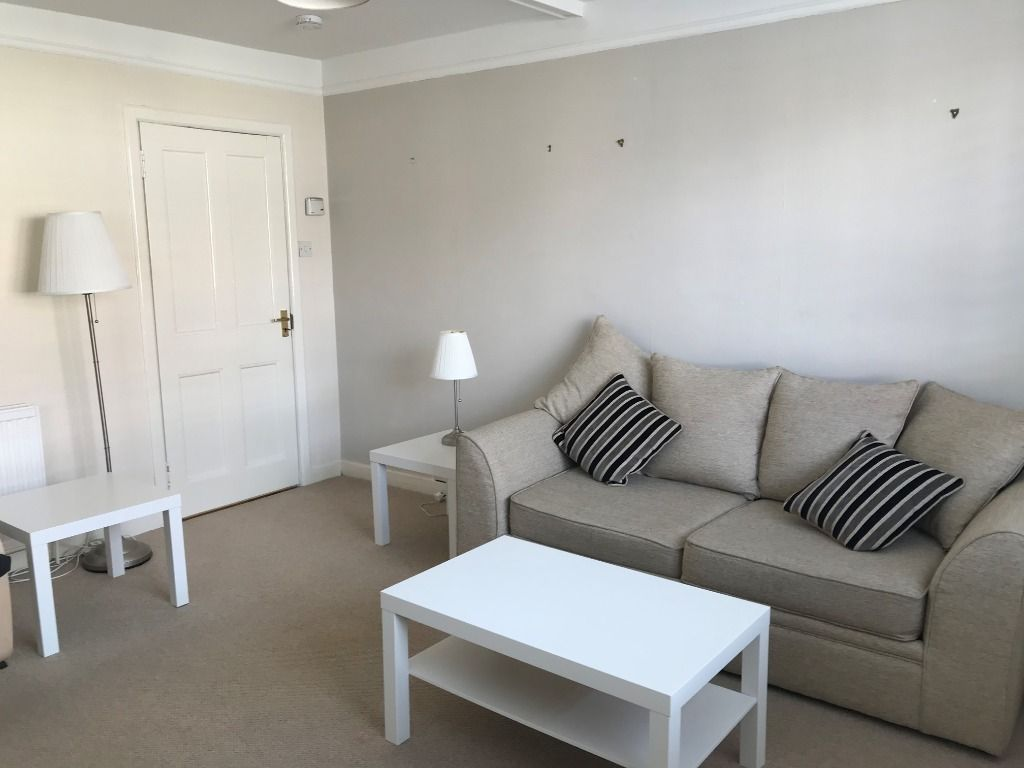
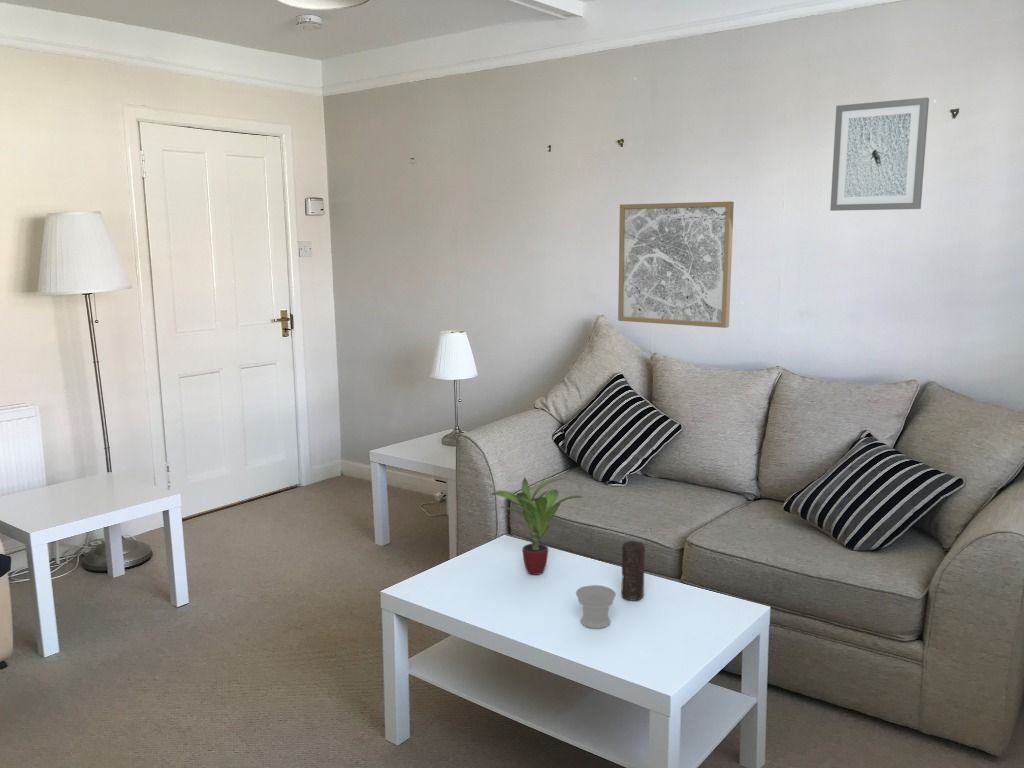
+ candle (633, 570)
+ wall art (673, 264)
+ wall art (877, 156)
+ cup (595, 608)
+ potted plant (532, 529)
